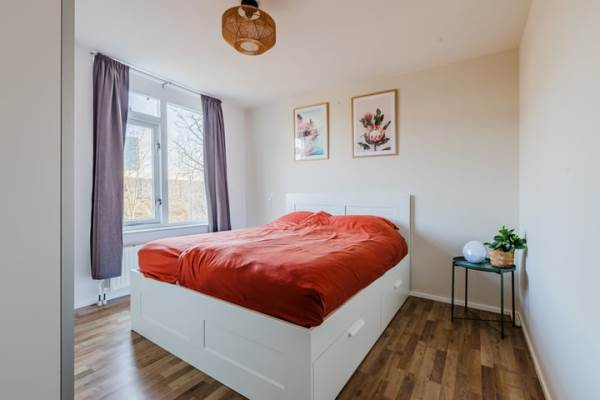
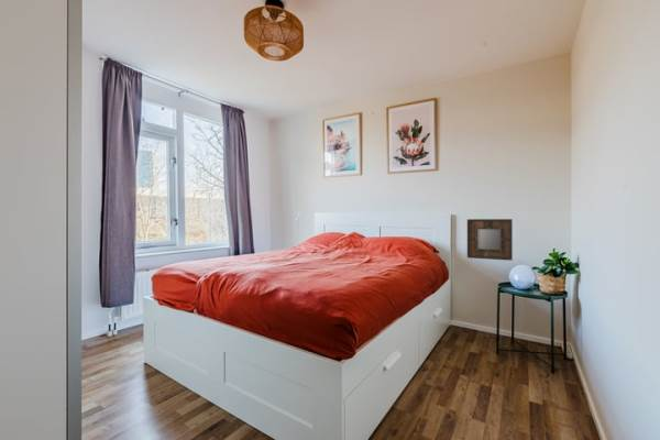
+ home mirror (488, 239)
